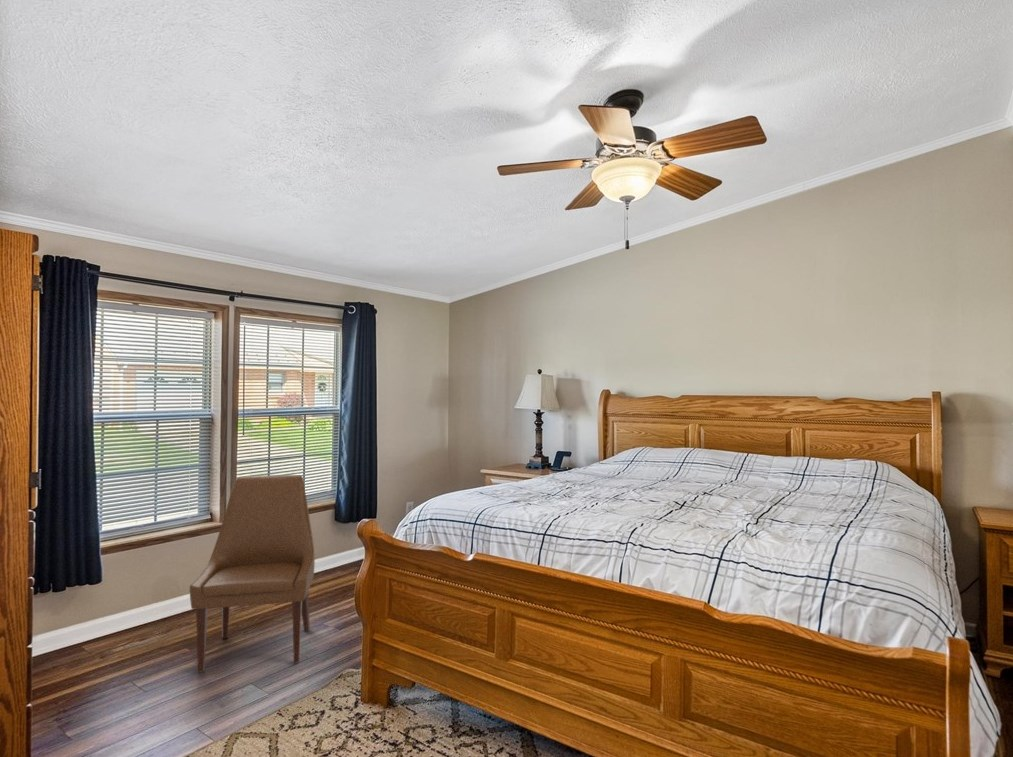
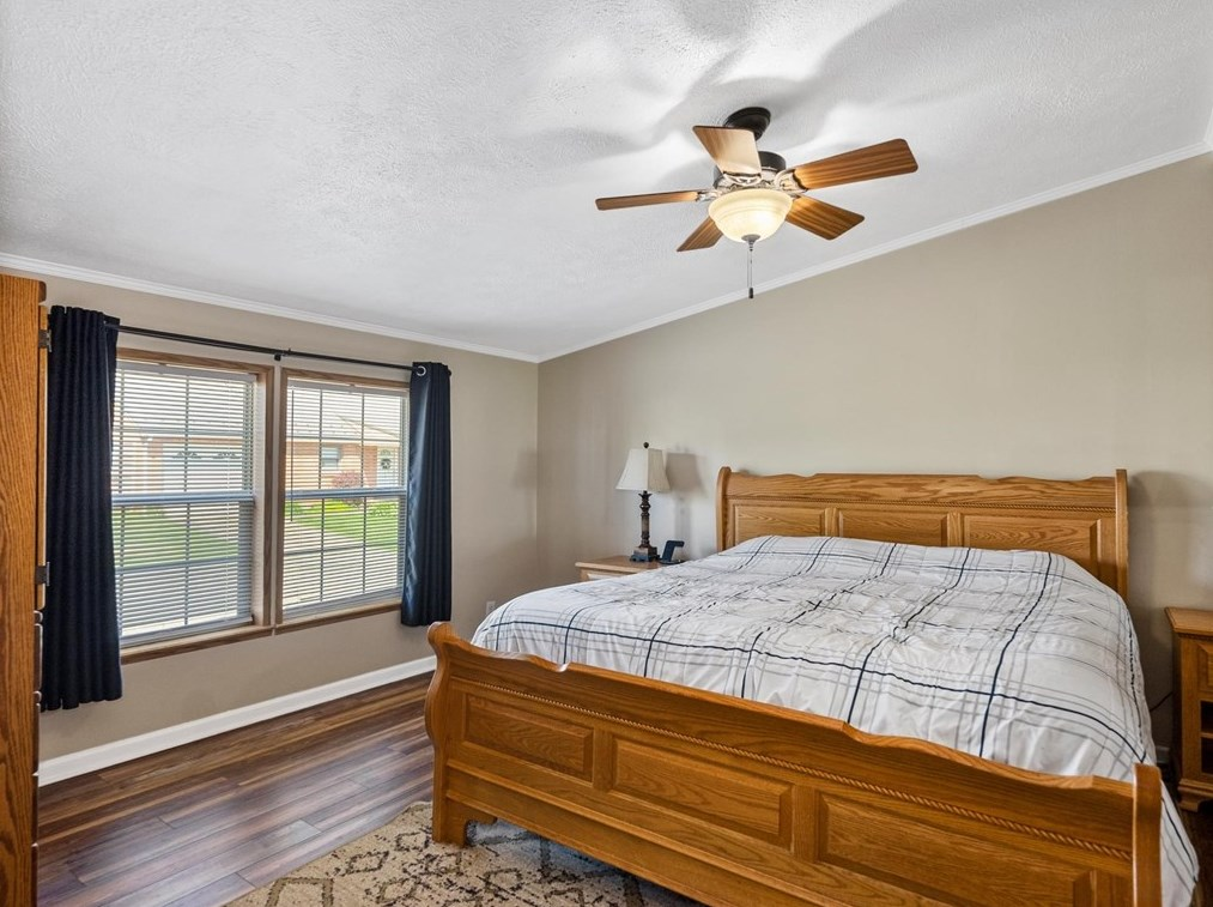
- chair (260, 563)
